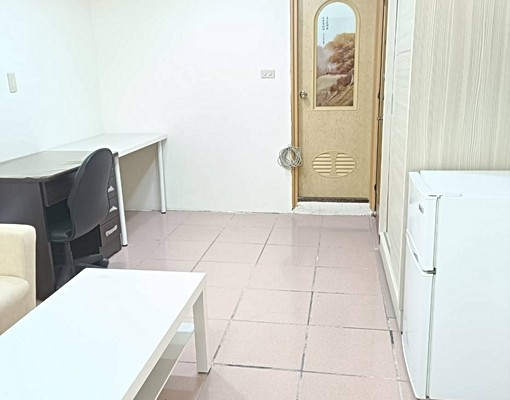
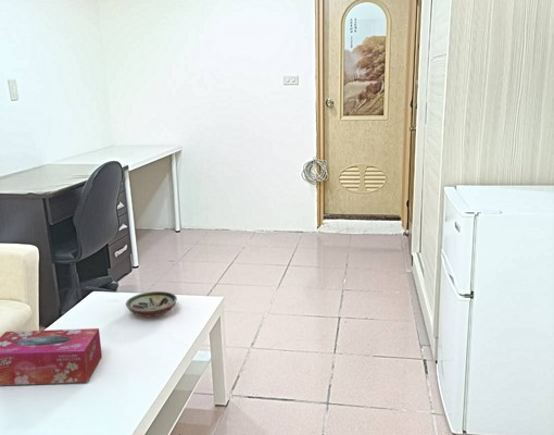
+ tissue box (45, 356)
+ decorative bowl (152, 306)
